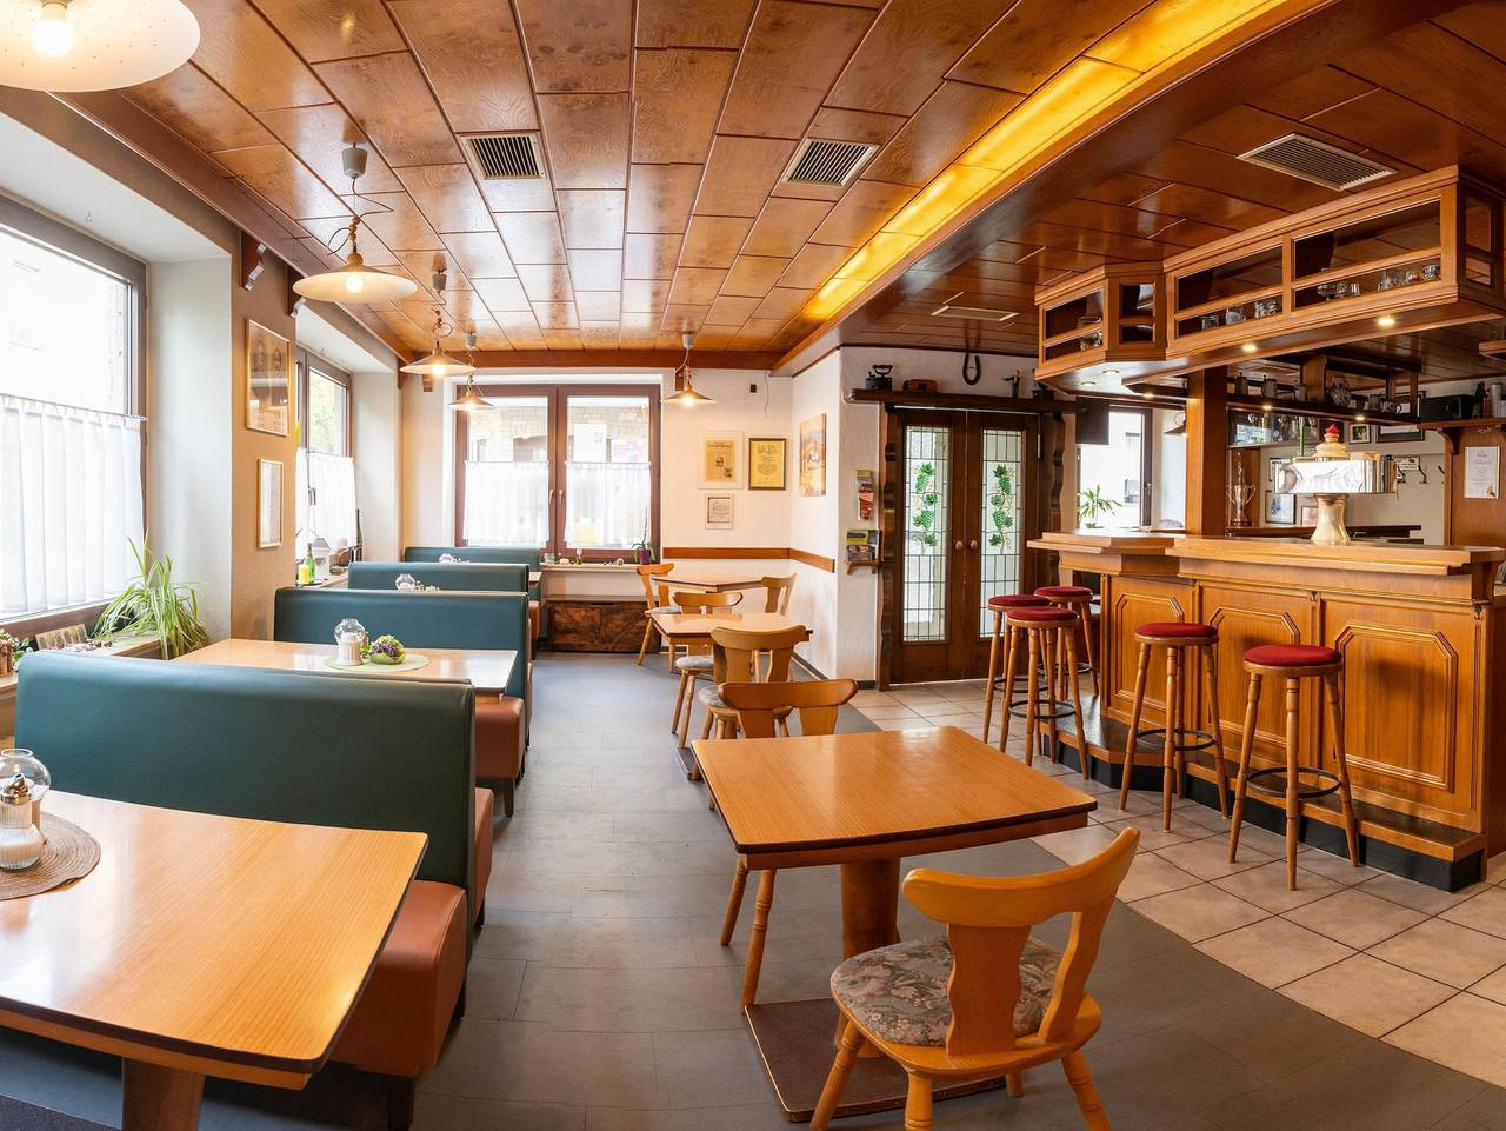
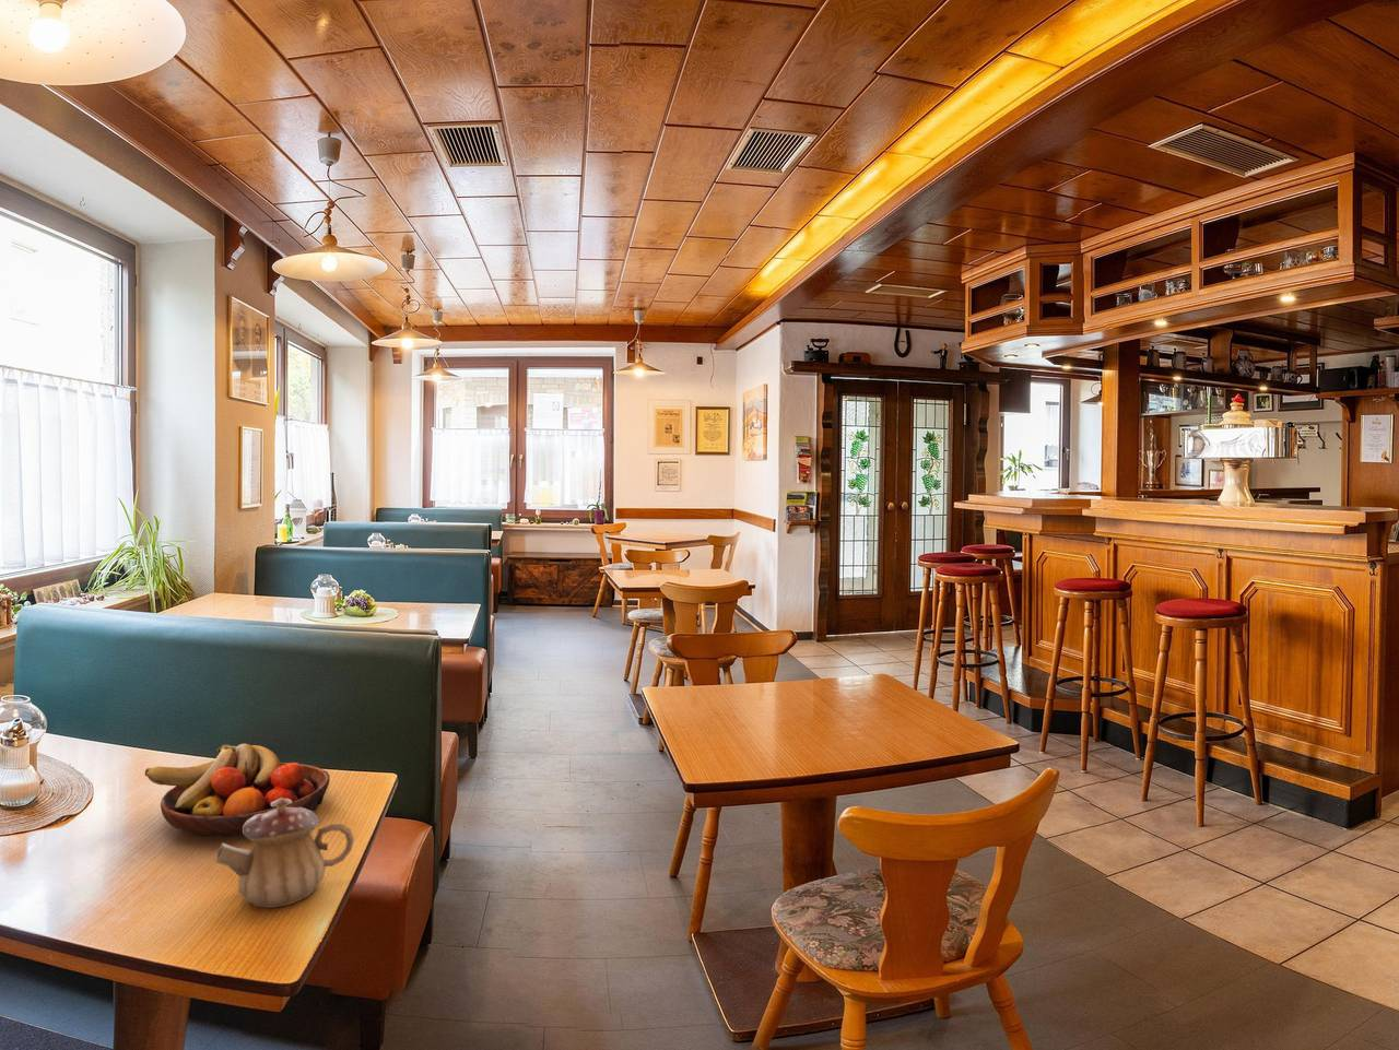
+ fruit bowl (246, 781)
+ teapot (288, 844)
